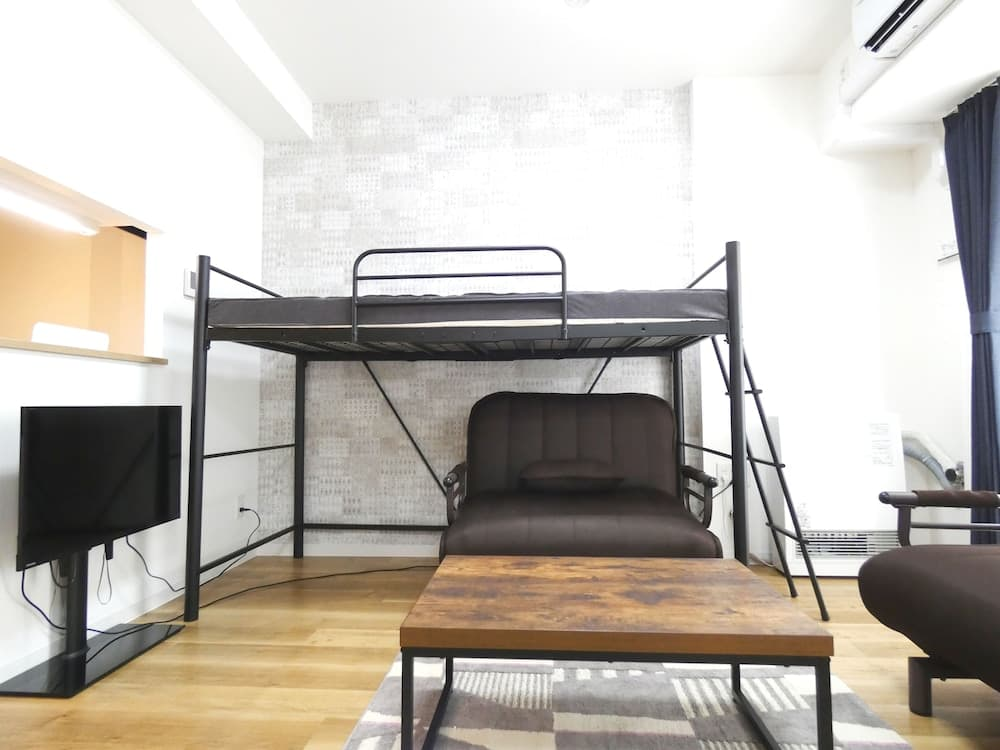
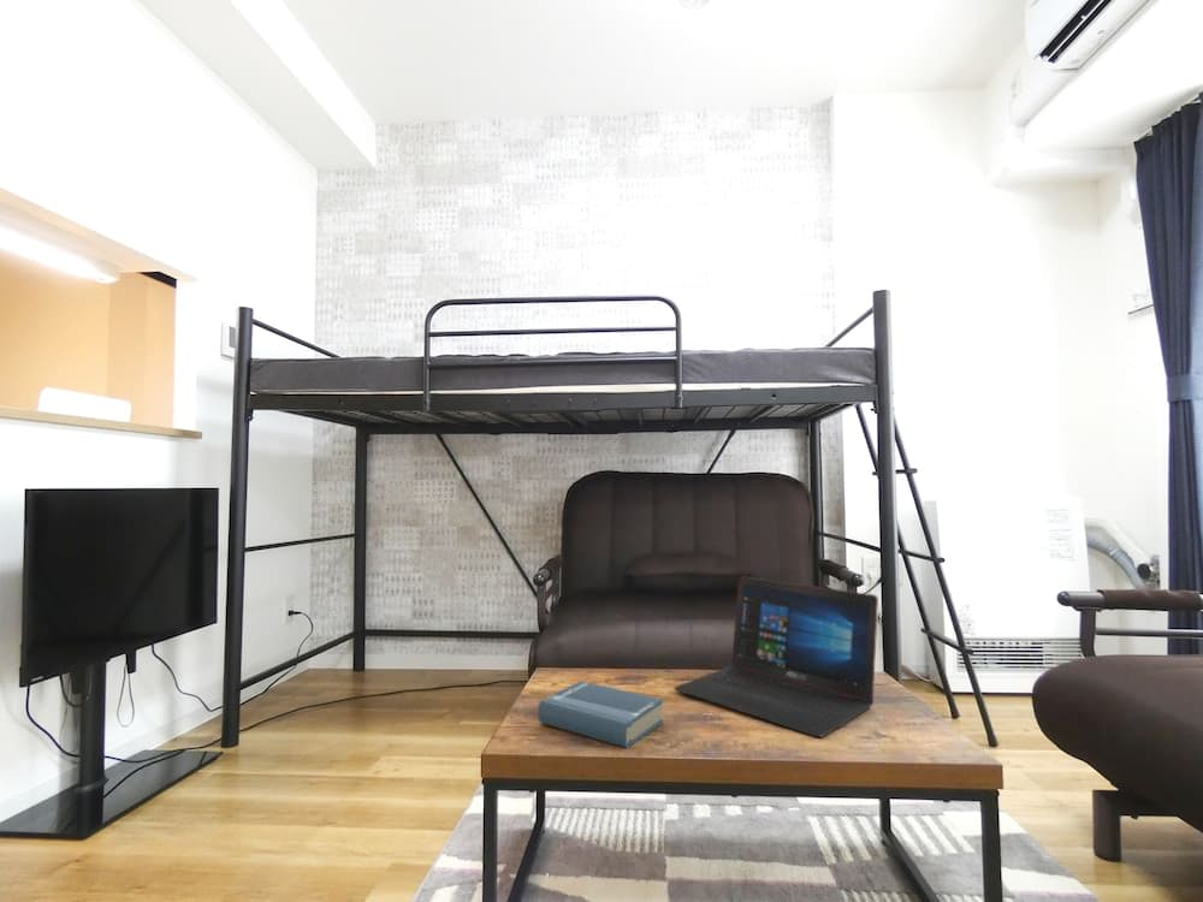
+ laptop (772, 645)
+ hardback book (600, 712)
